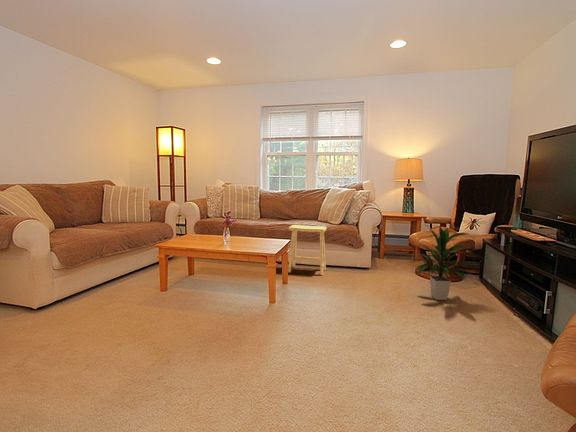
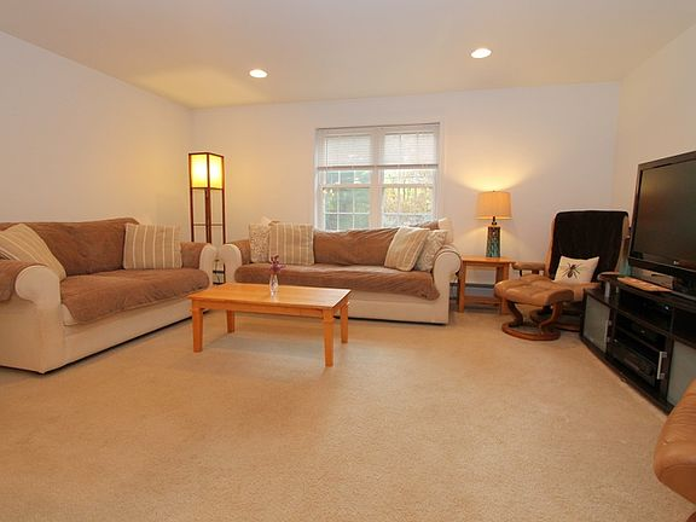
- footstool (307, 257)
- indoor plant (442, 261)
